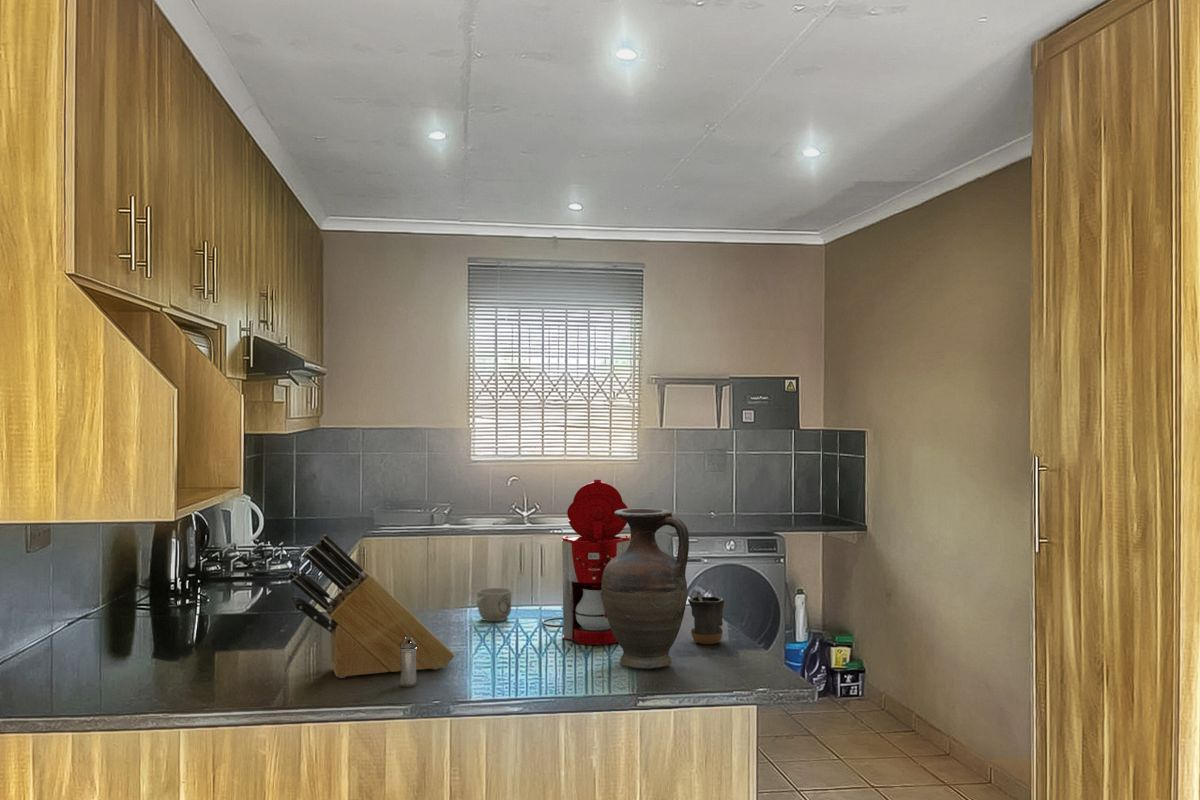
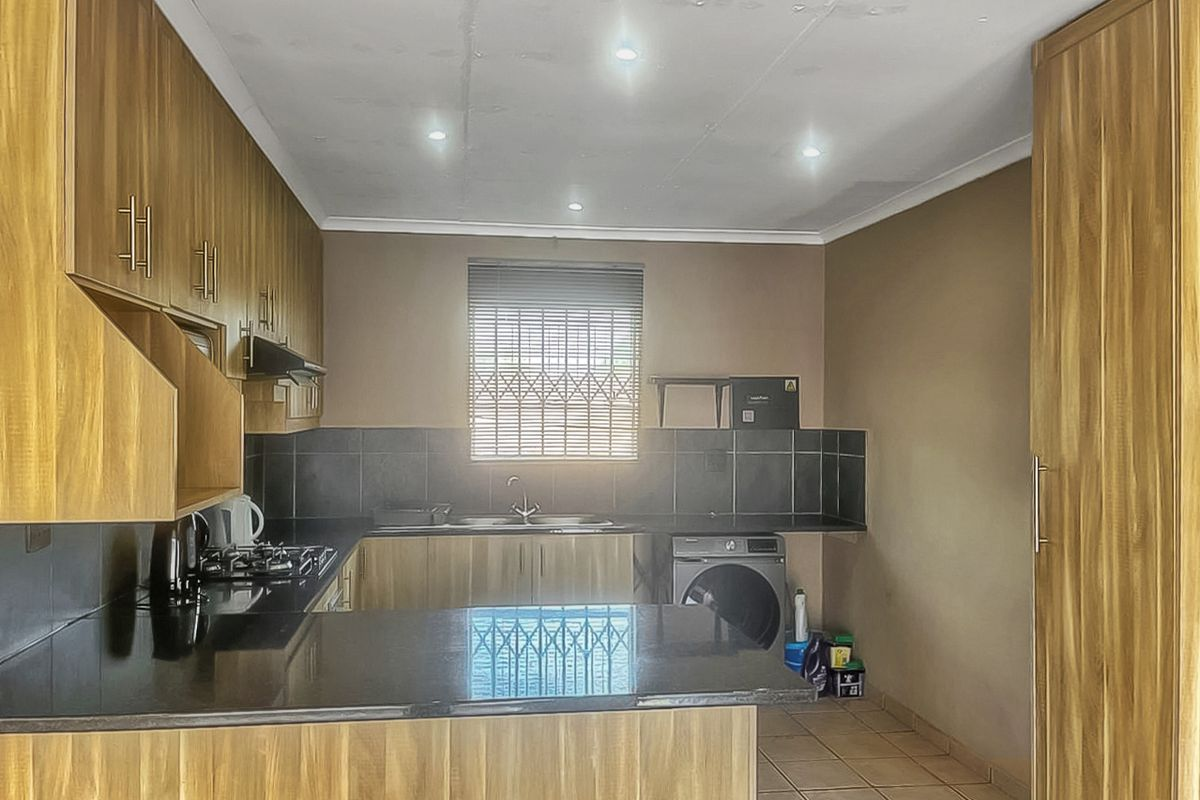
- coffee maker (586, 554)
- vase (645, 587)
- knife block (371, 600)
- mug (491, 605)
- mug (706, 616)
- shaker (408, 661)
